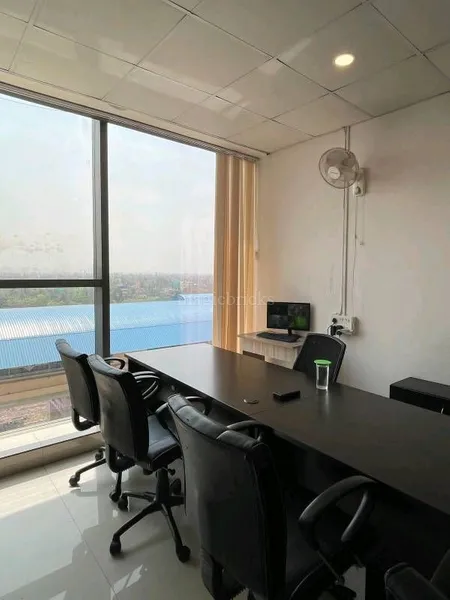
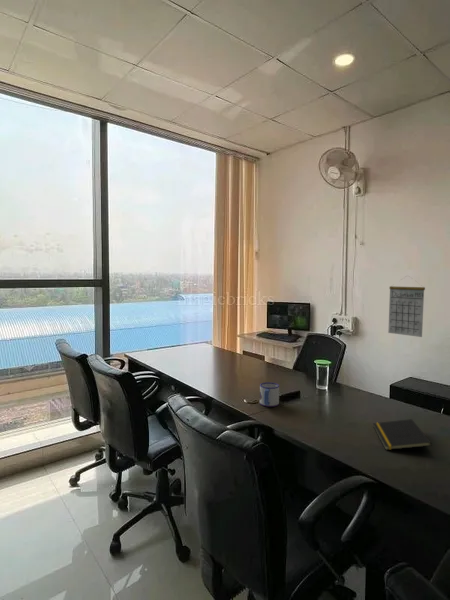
+ calendar (405, 305)
+ notepad (399, 433)
+ mug (268, 395)
